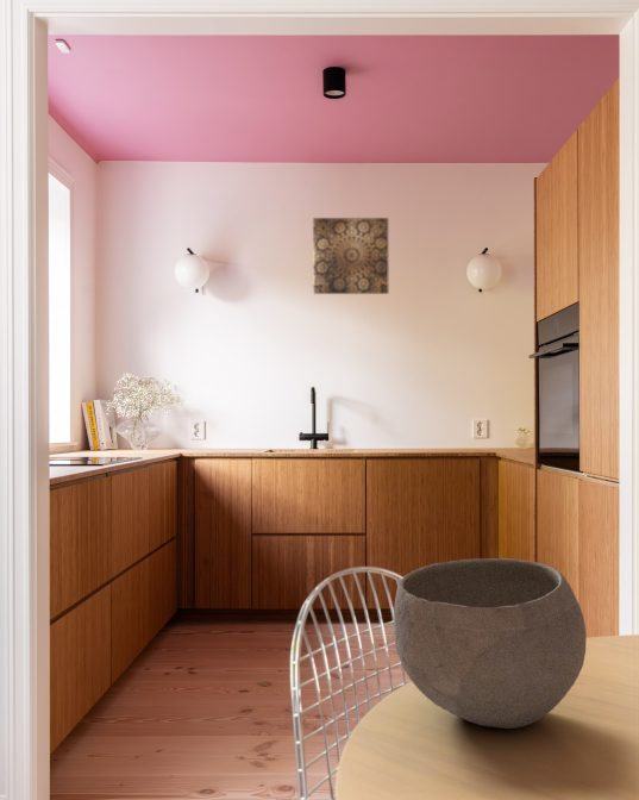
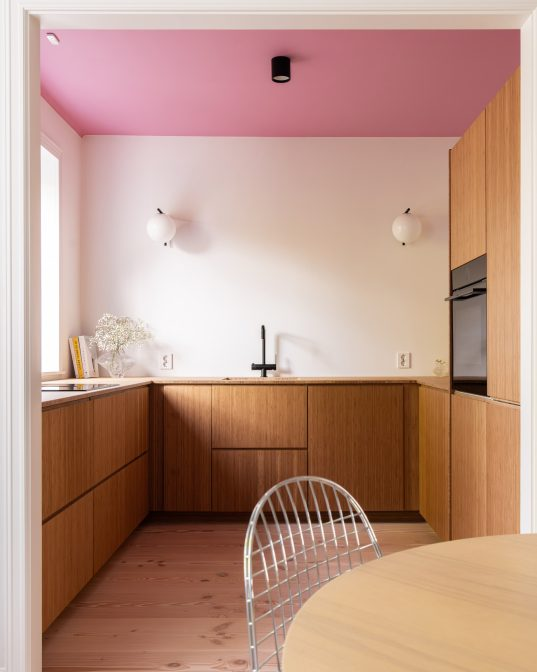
- wall art (350, 256)
- bowl (487, 640)
